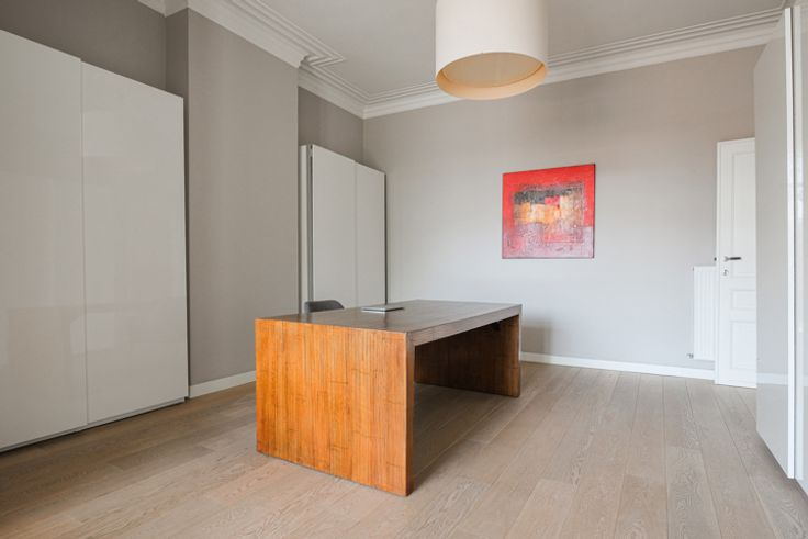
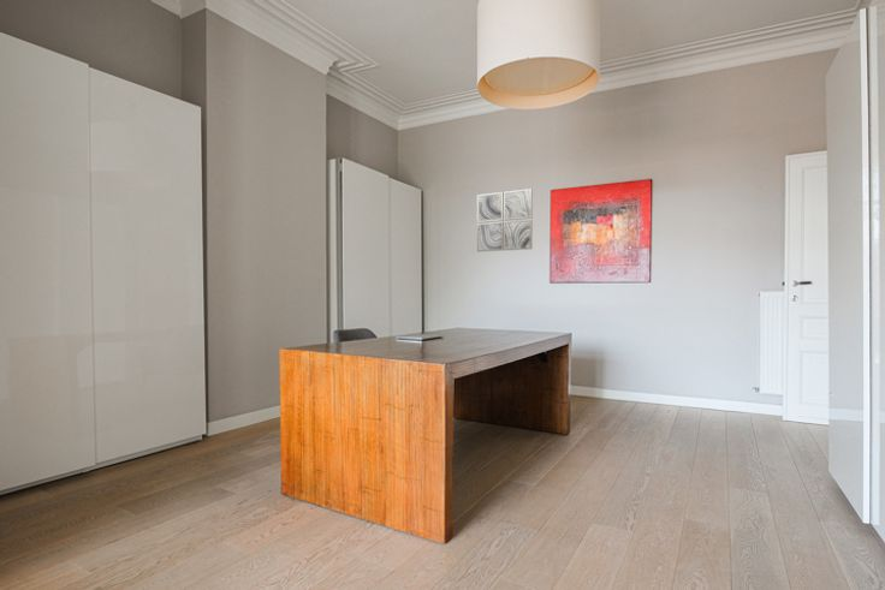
+ wall art (503, 220)
